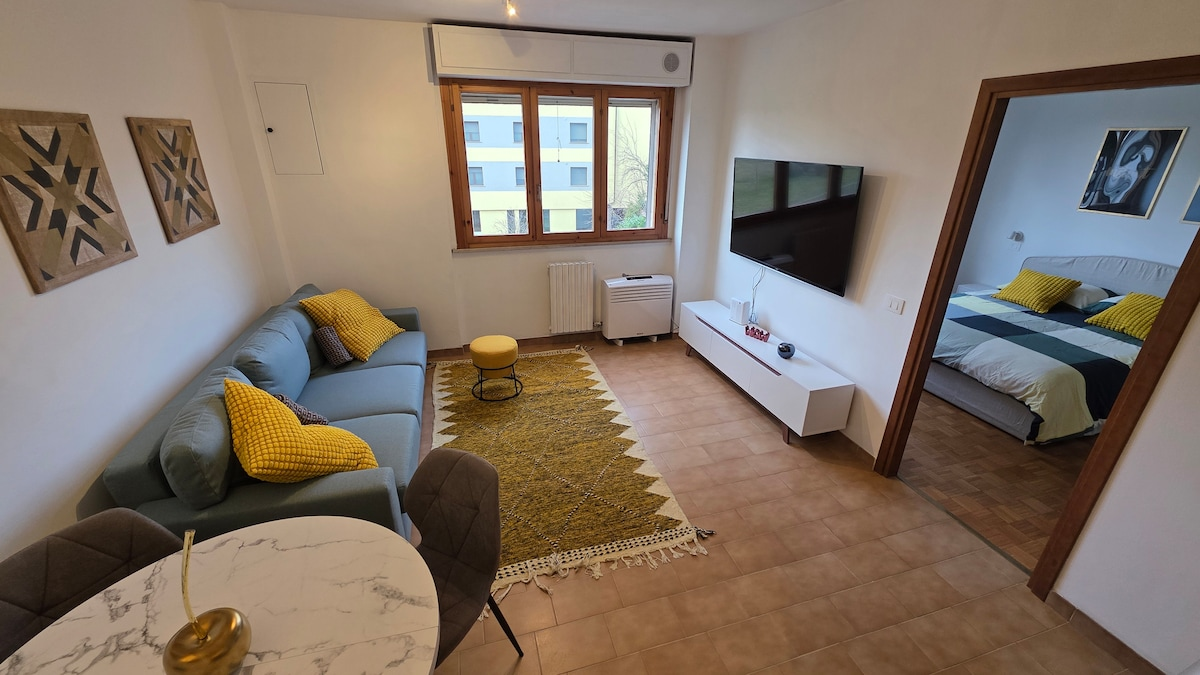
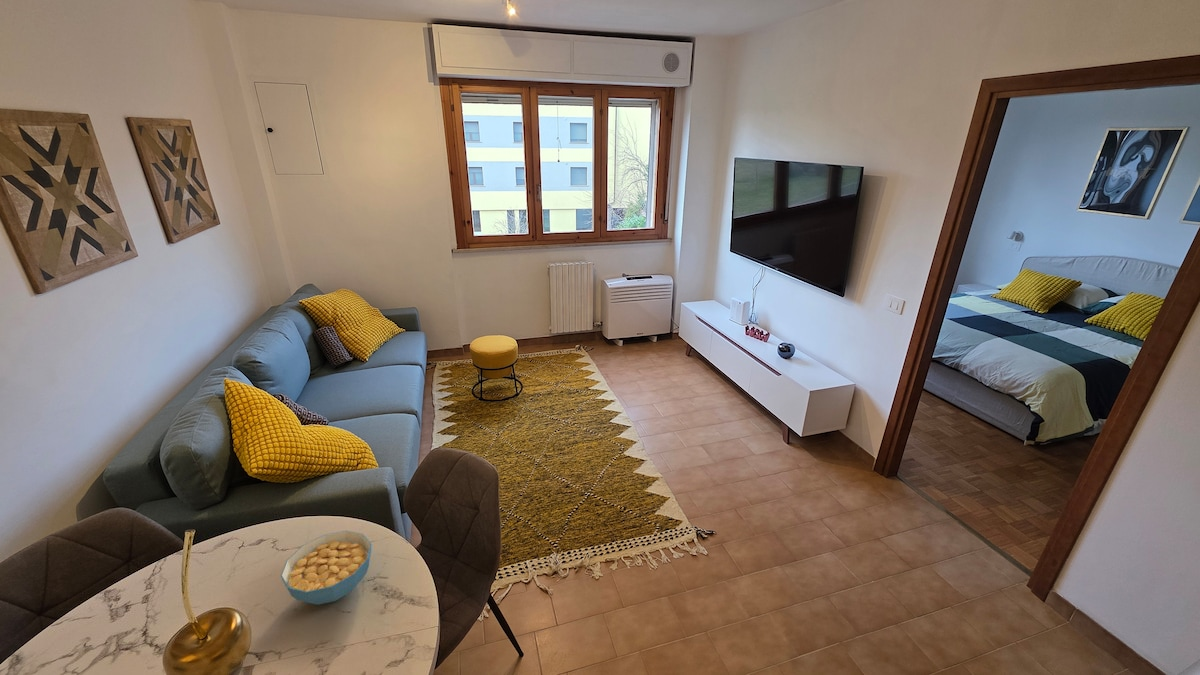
+ cereal bowl (331, 574)
